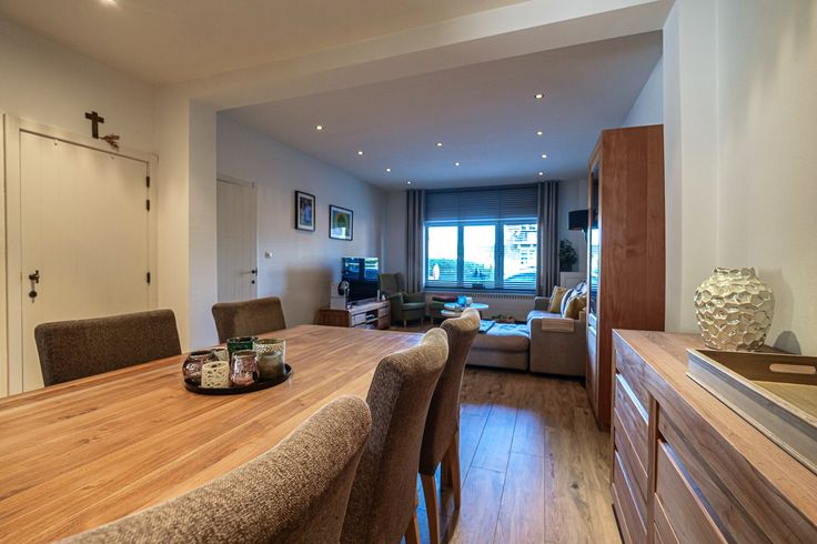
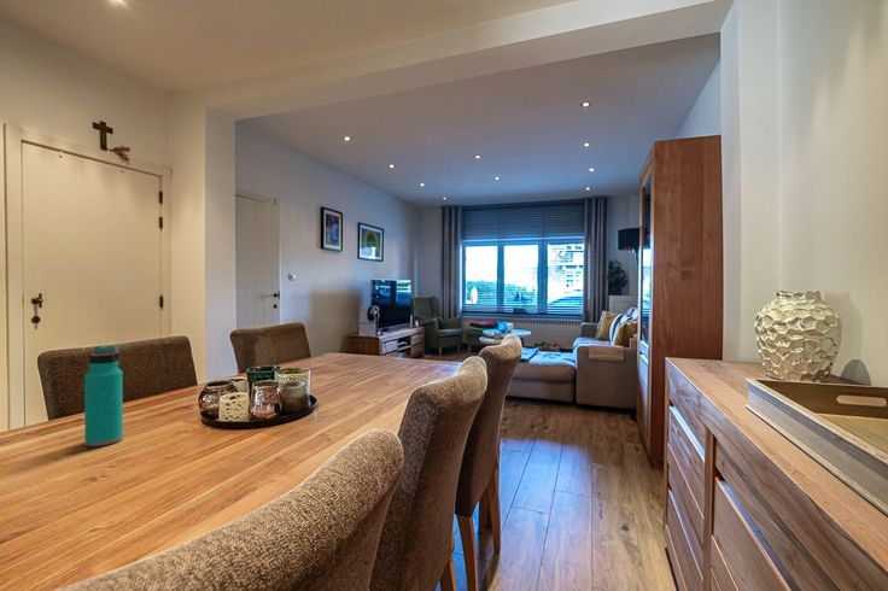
+ water bottle (104, 393)
